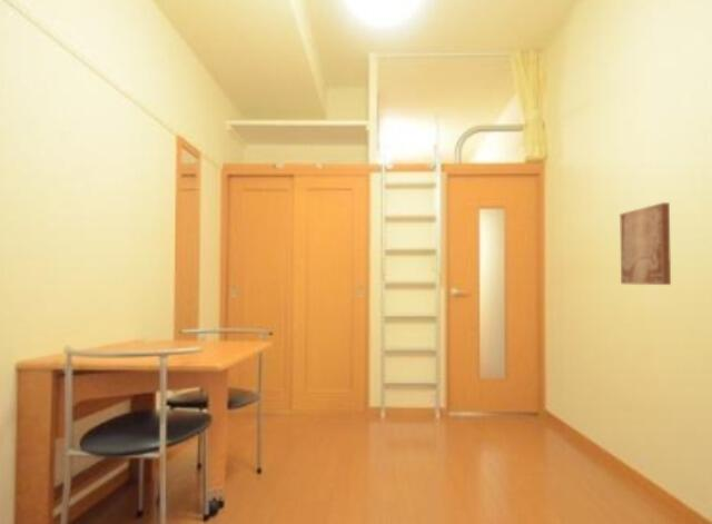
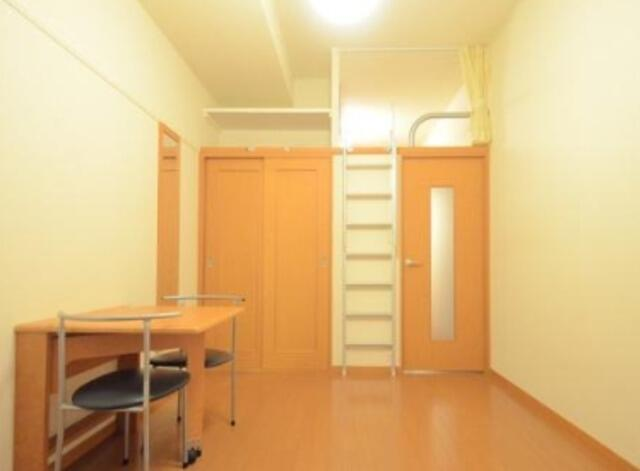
- wall art (643, 246)
